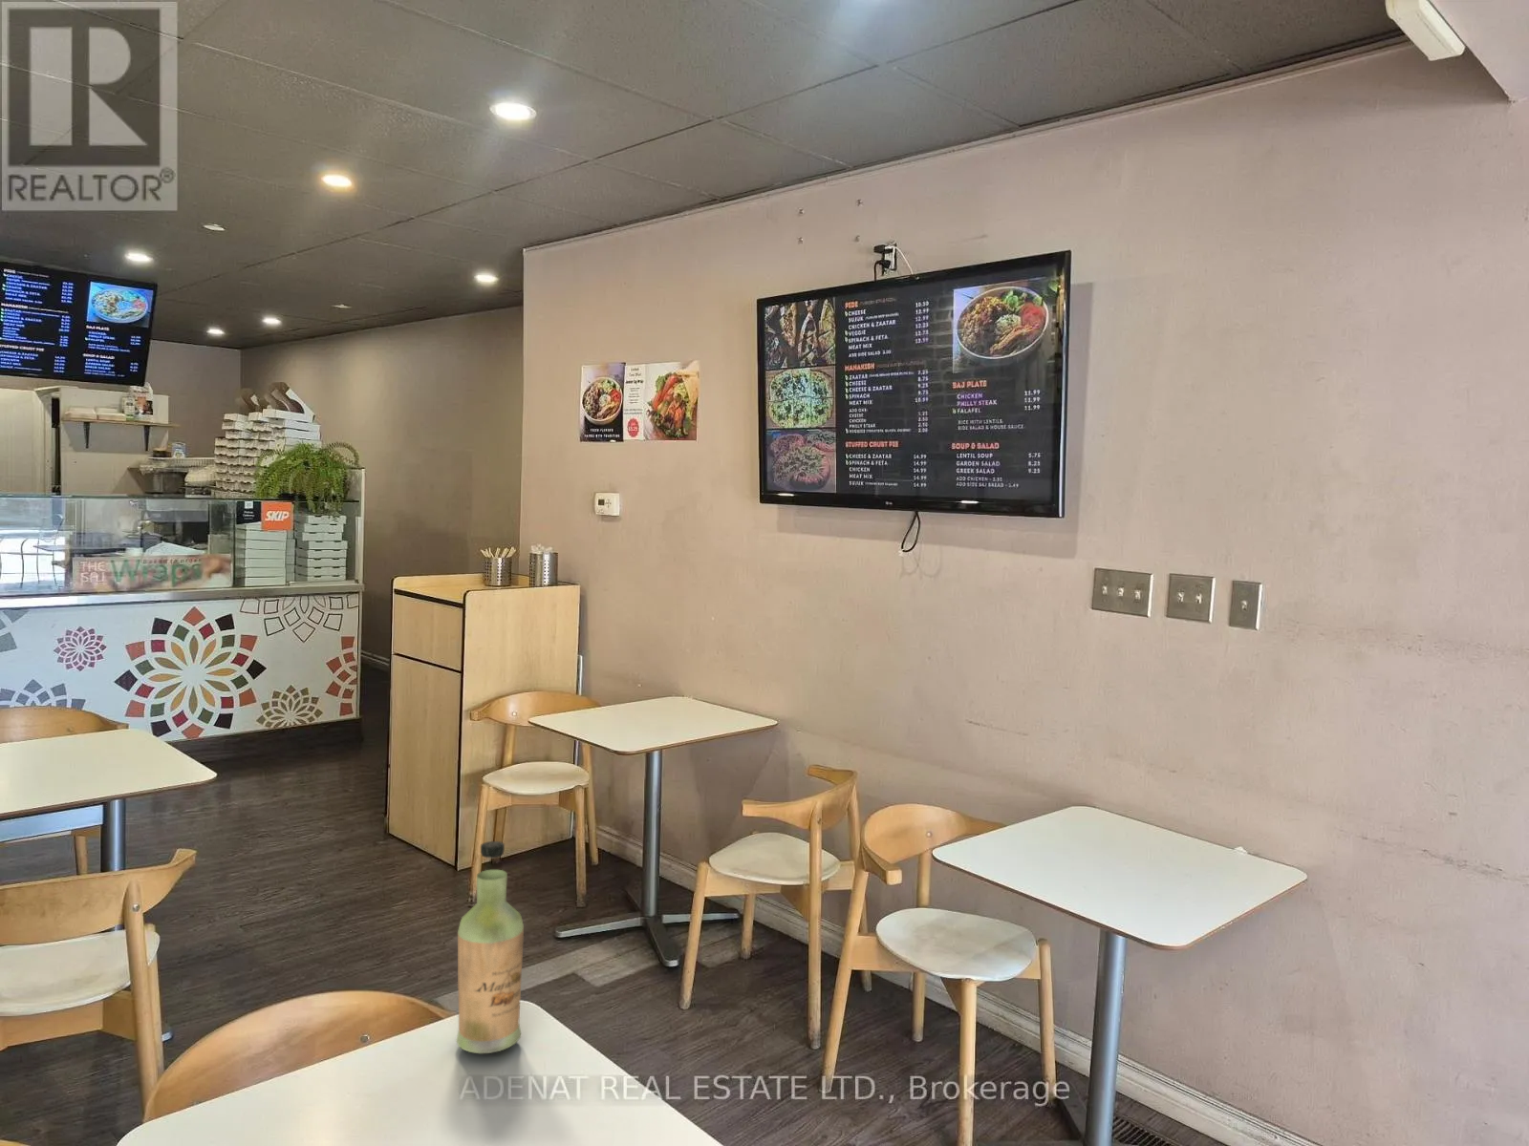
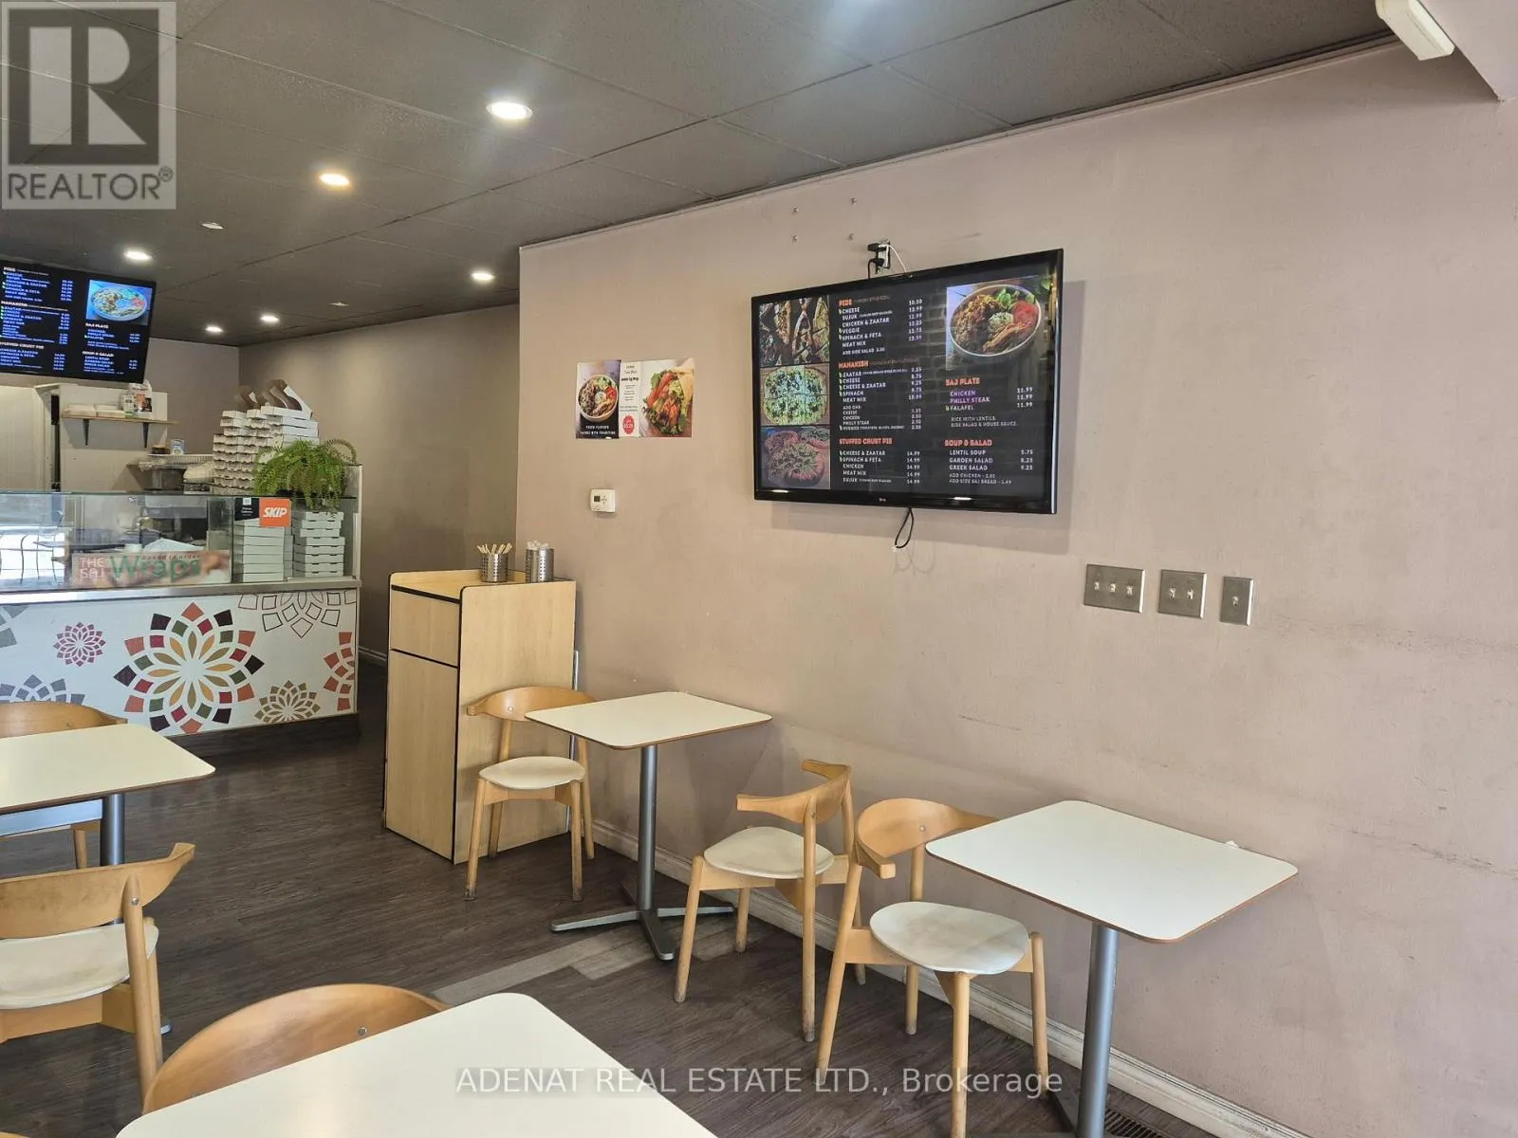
- bottle (490, 945)
